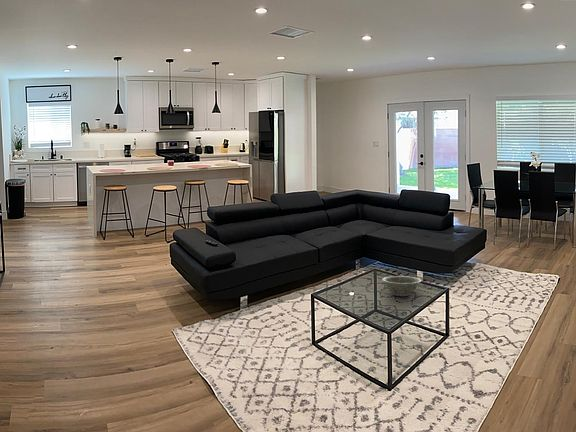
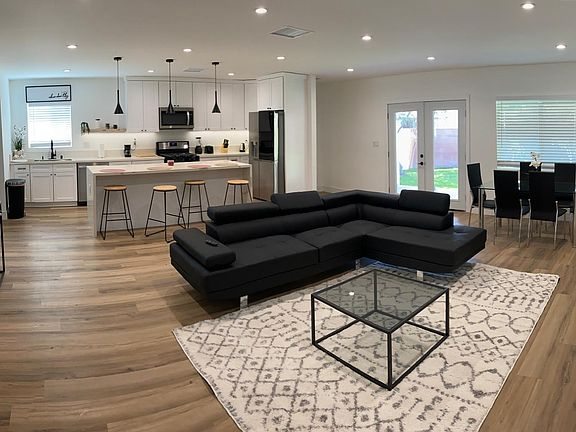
- decorative bowl (401, 286)
